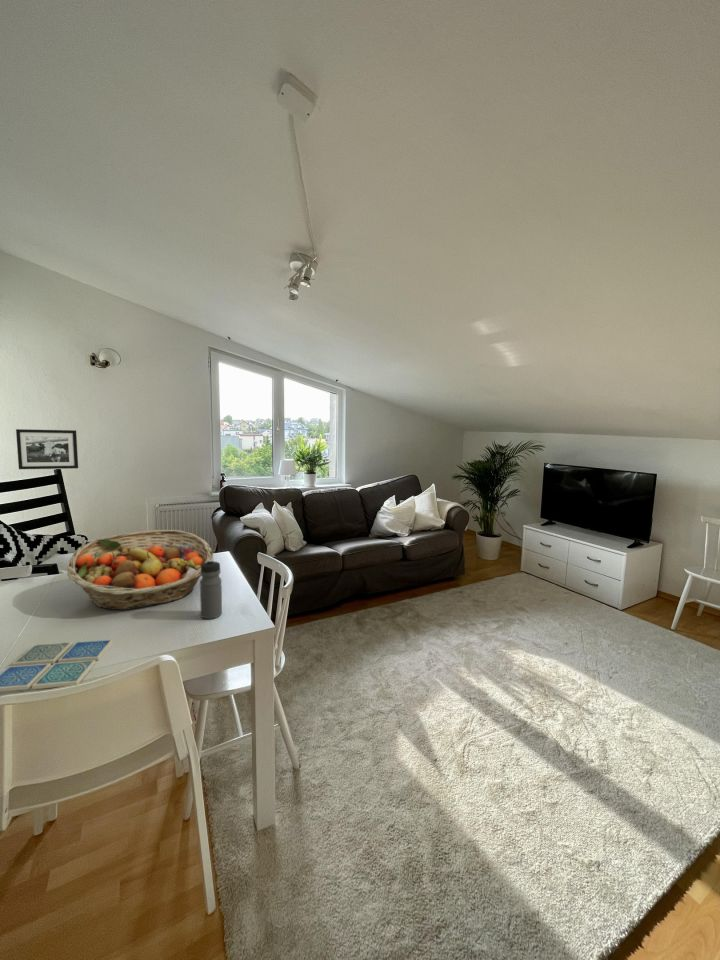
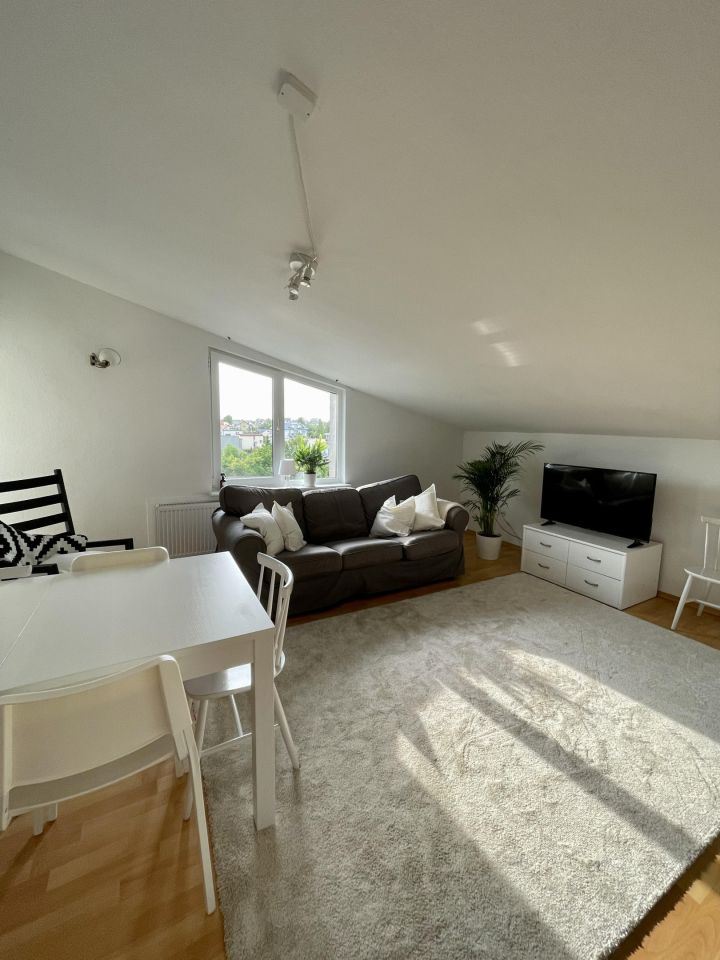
- fruit basket (145, 566)
- picture frame (48, 449)
- drink coaster (54, 663)
- water bottle (210, 587)
